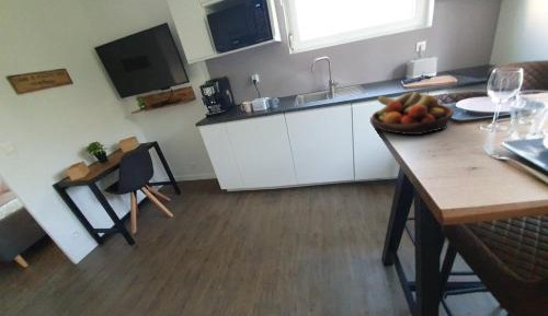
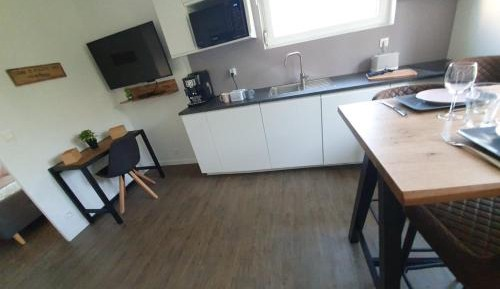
- fruit bowl (408, 109)
